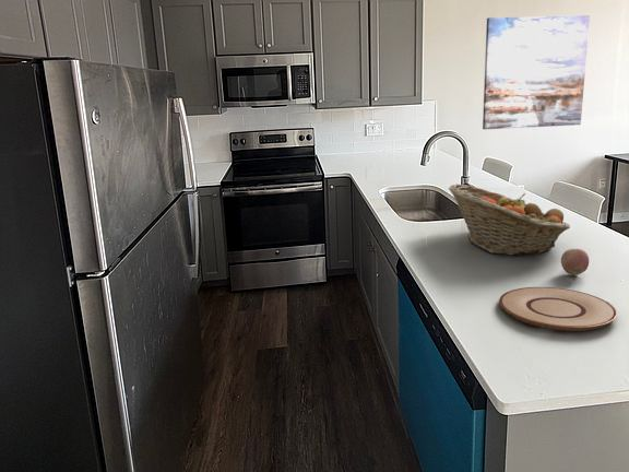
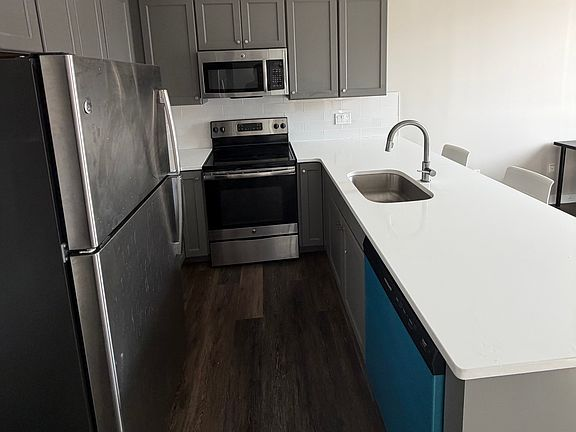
- plate (555, 307)
- apple (574, 261)
- fruit basket (505, 215)
- wall art (535, 73)
